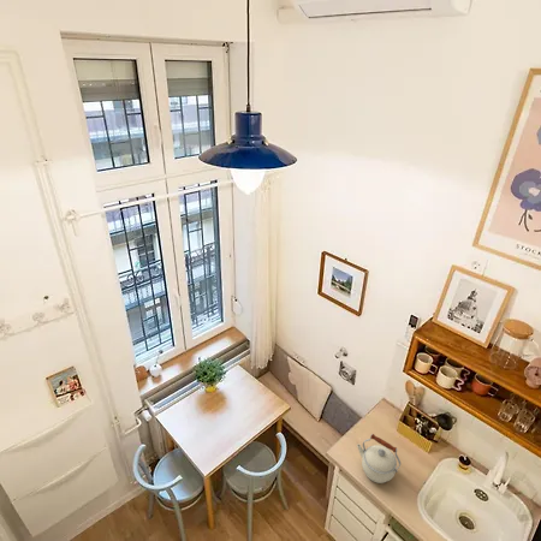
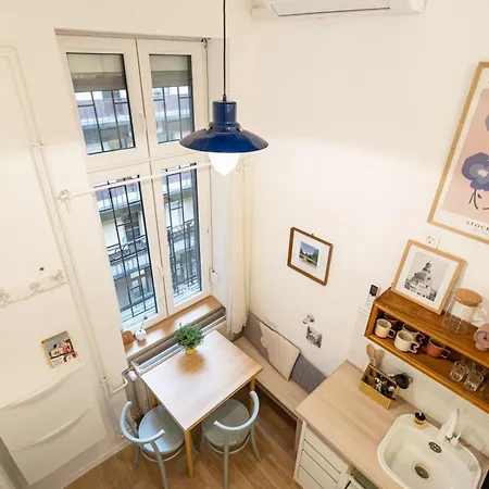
- kettle (377, 454)
